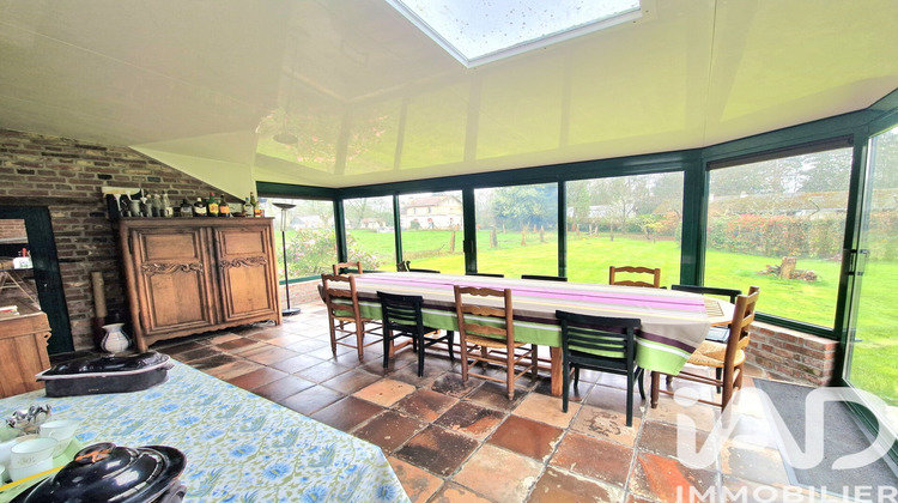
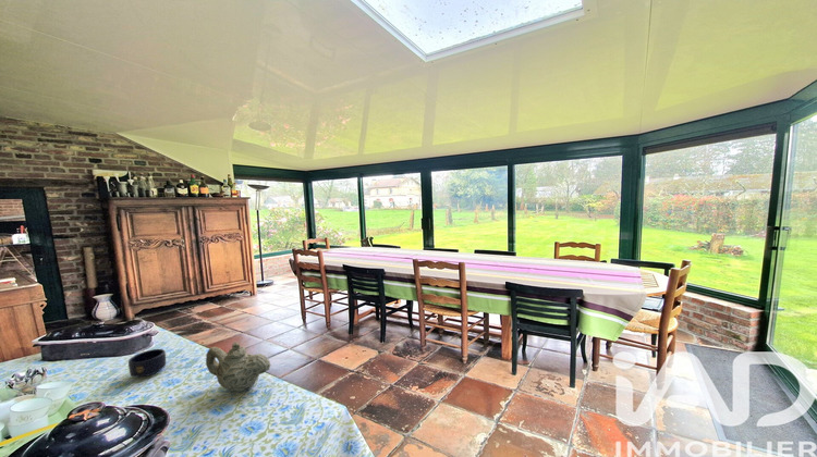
+ teapot (236, 365)
+ mug (149, 362)
